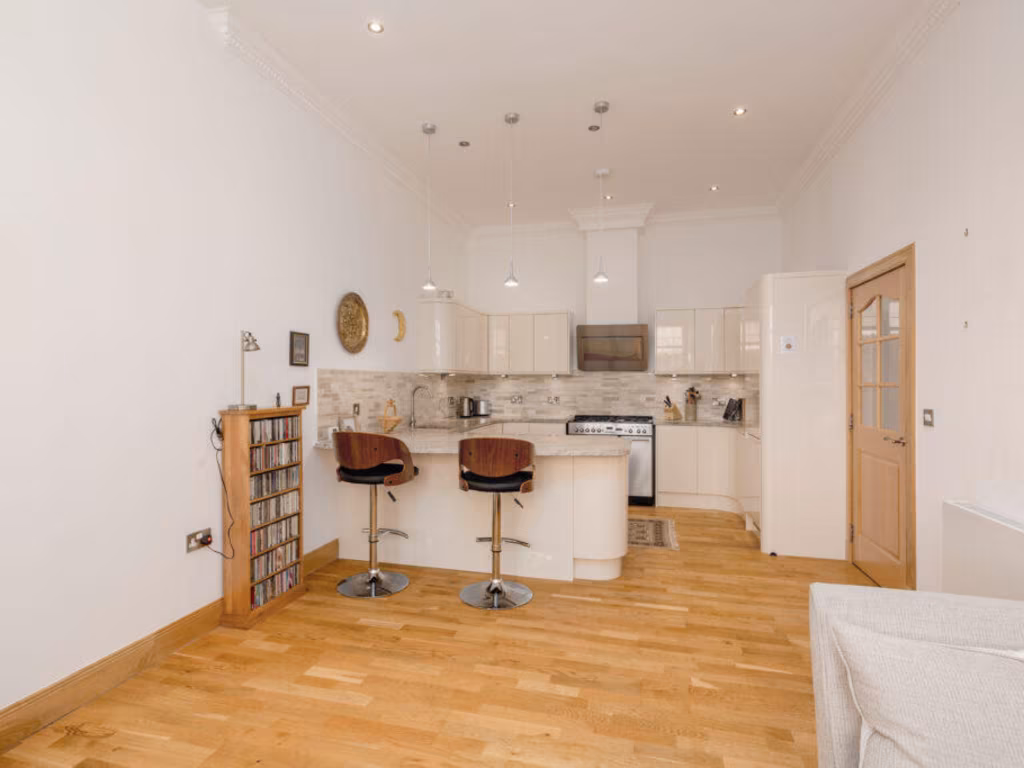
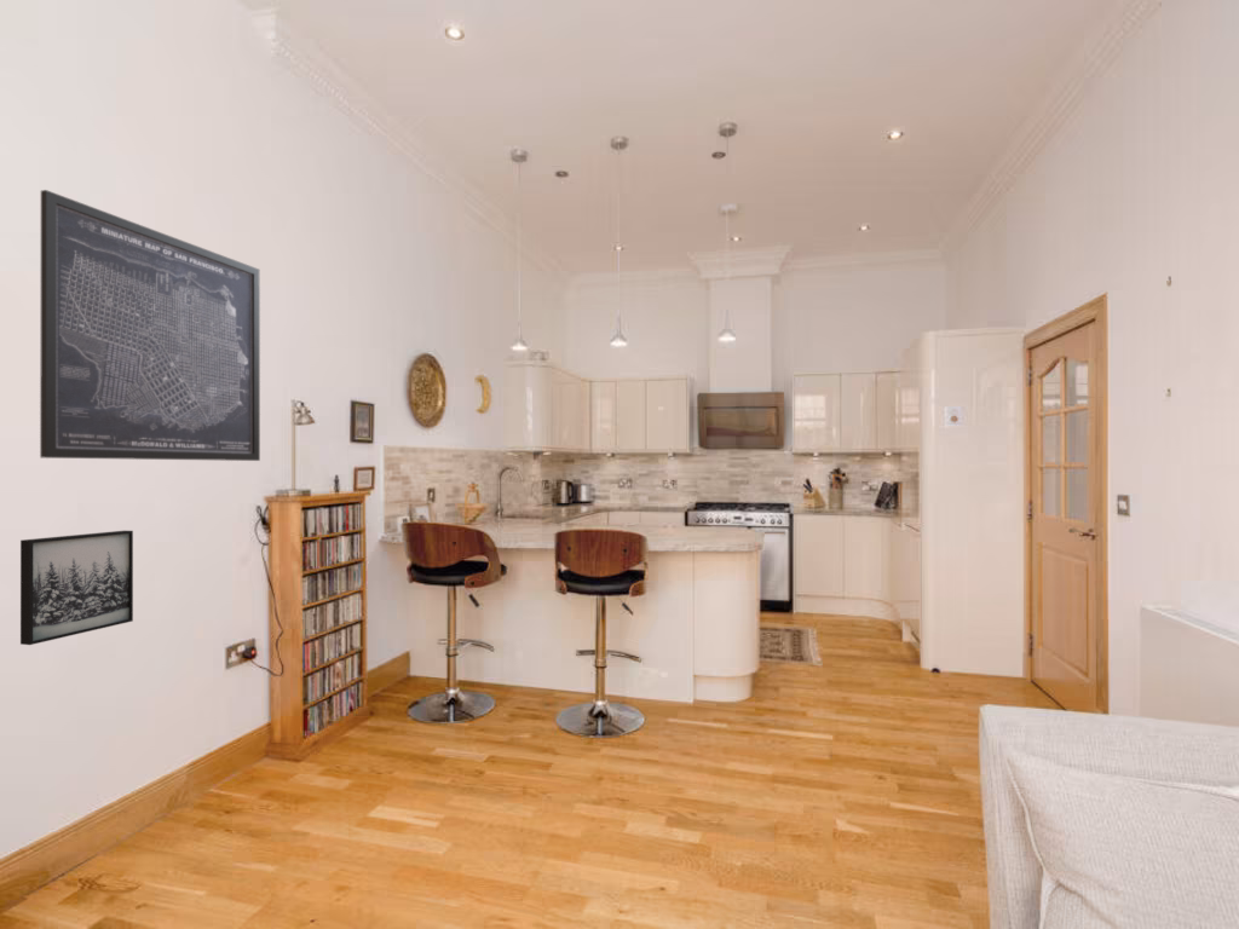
+ wall art (168, 347)
+ wall art (80, 583)
